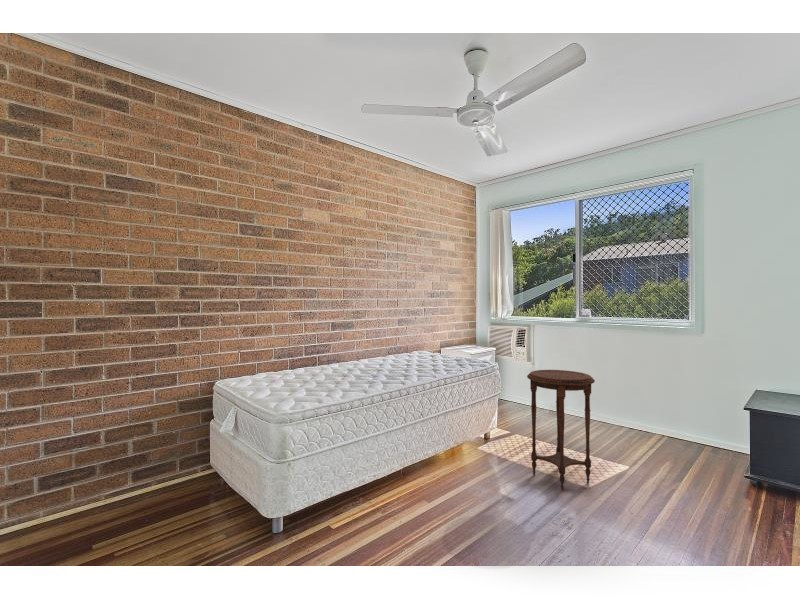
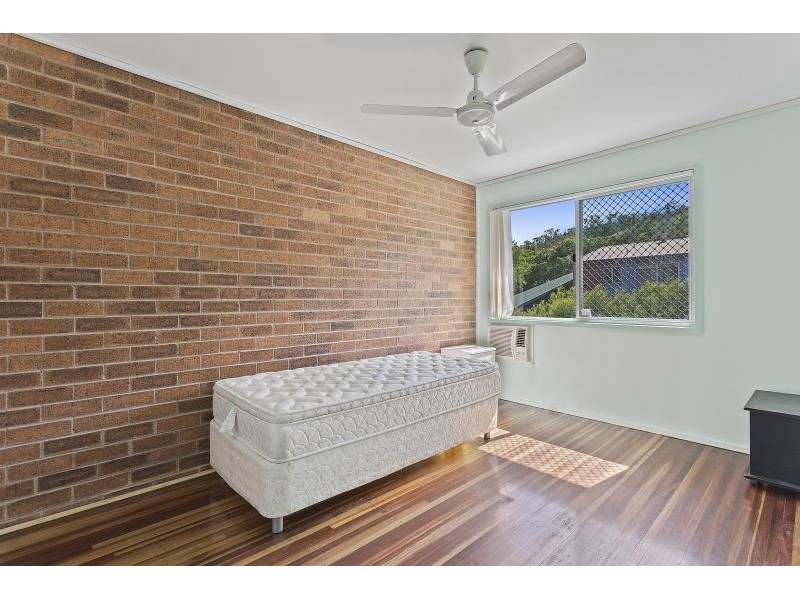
- side table (560, 426)
